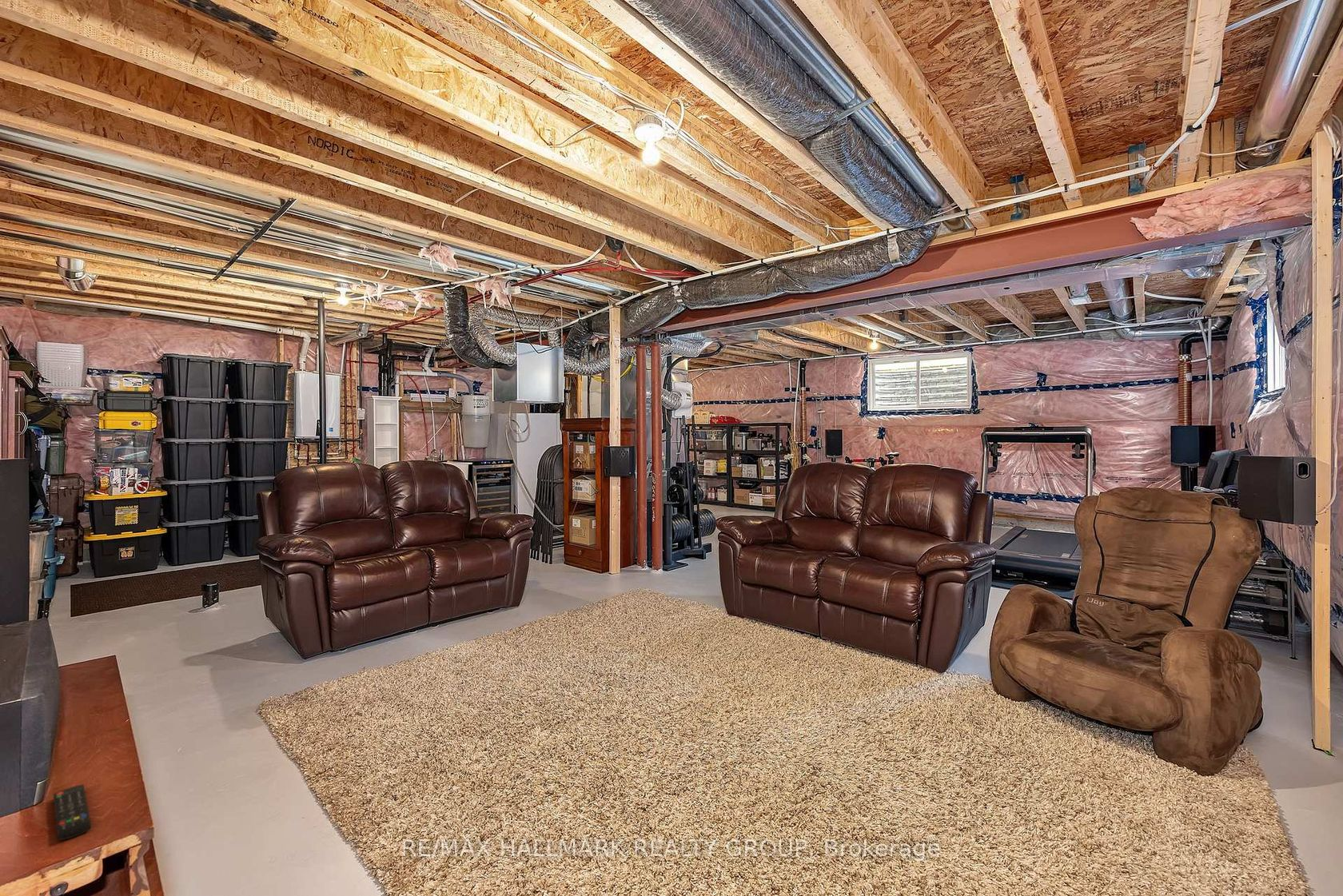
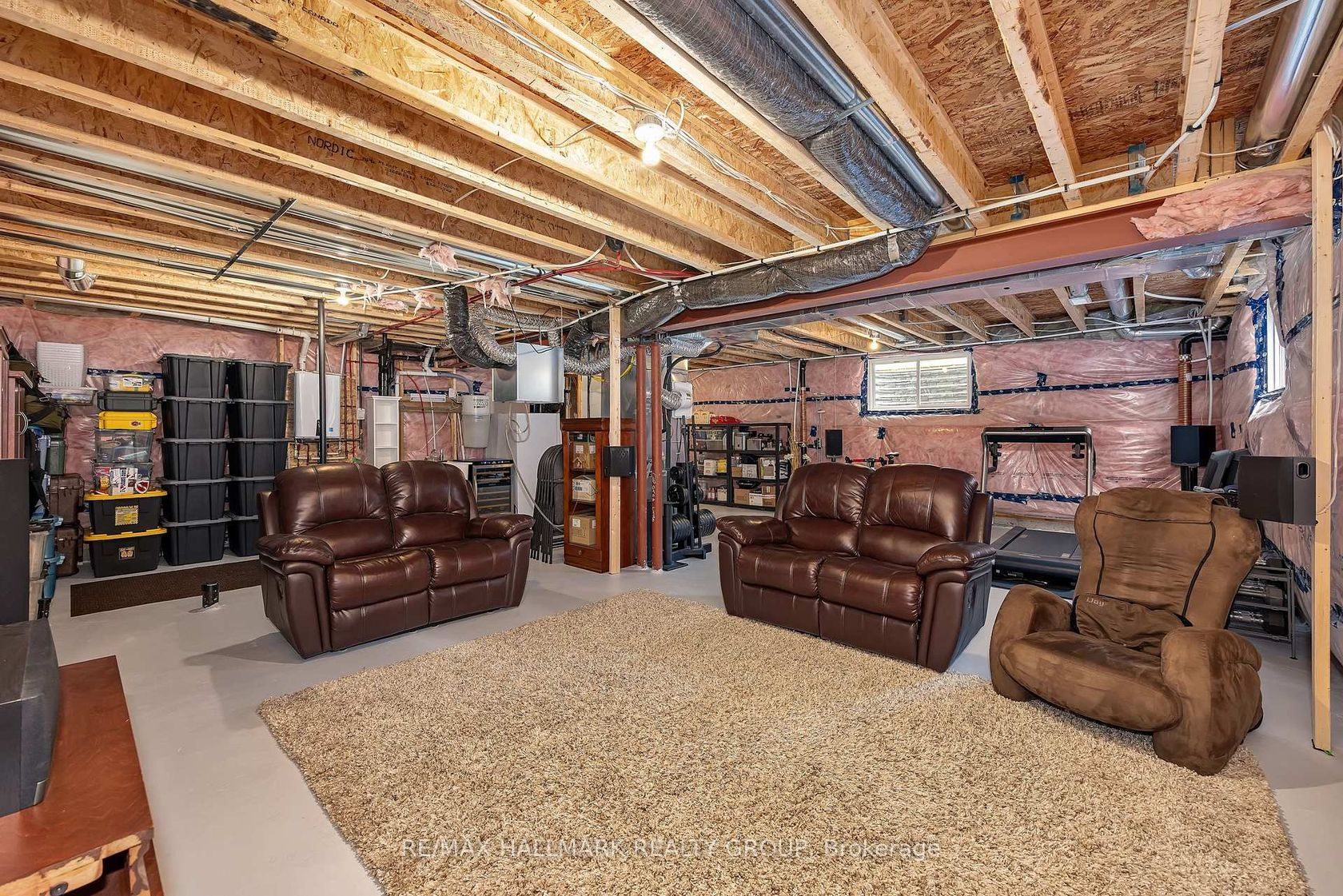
- remote control (71, 810)
